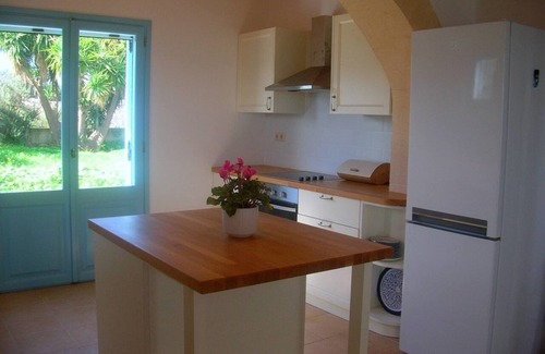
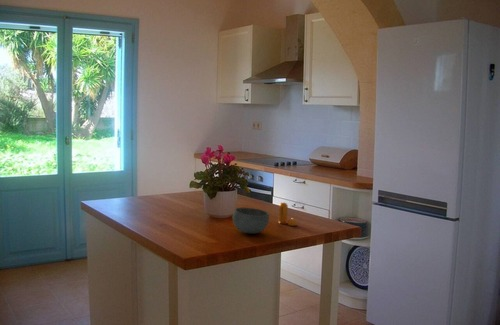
+ pepper shaker (287, 213)
+ bowl (250, 221)
